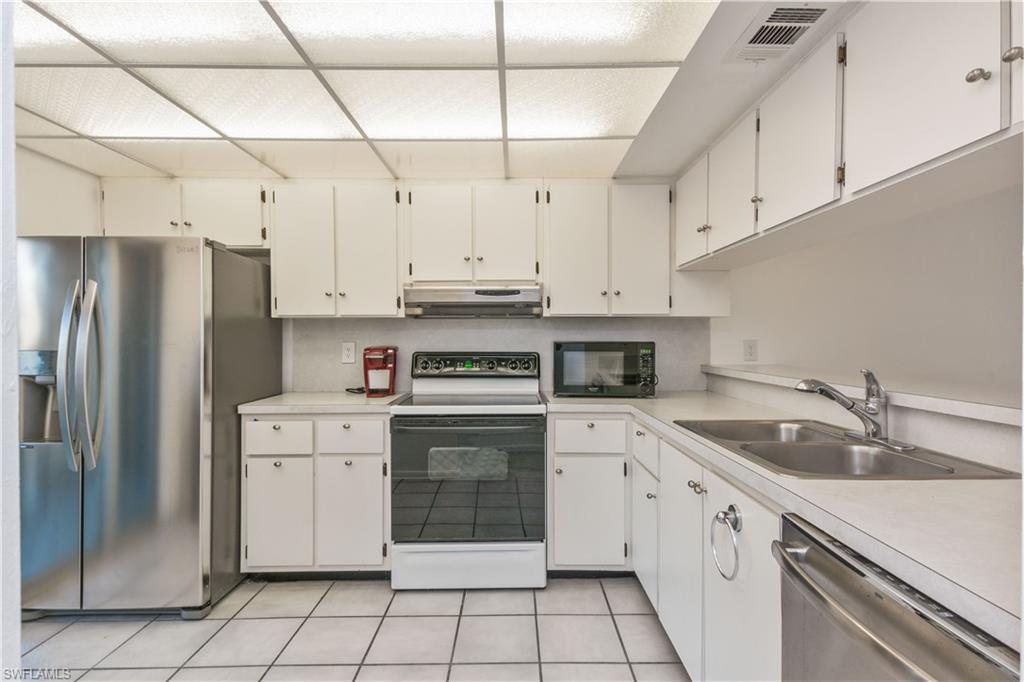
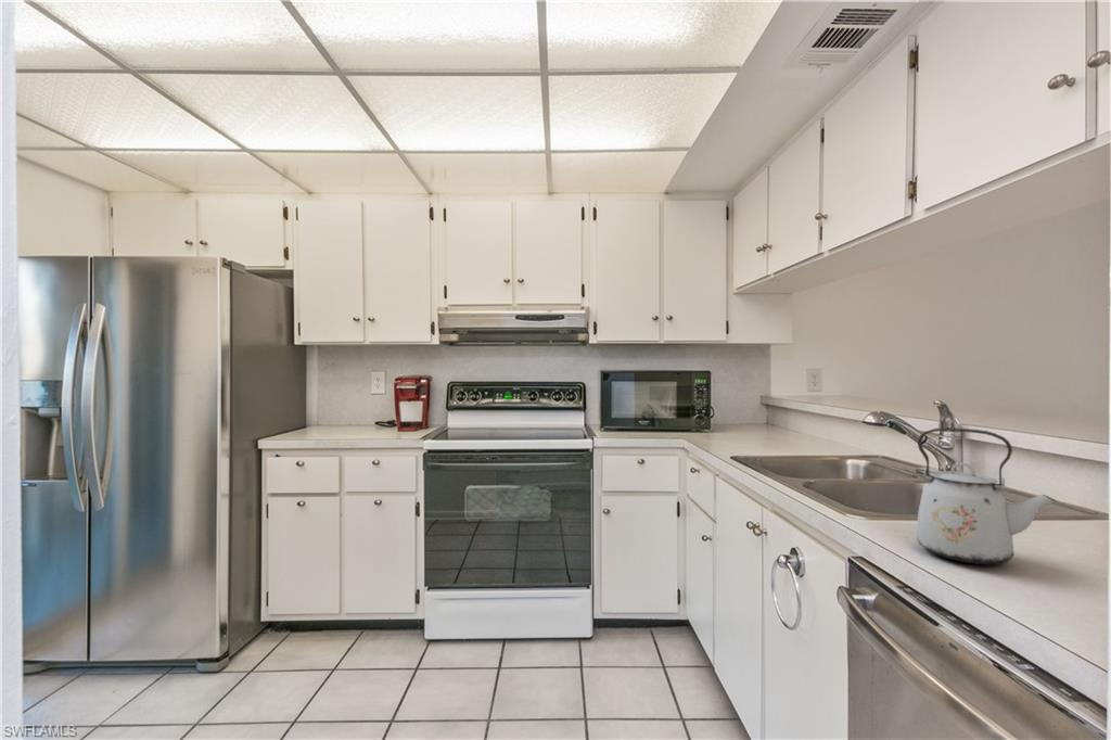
+ kettle (981, 494)
